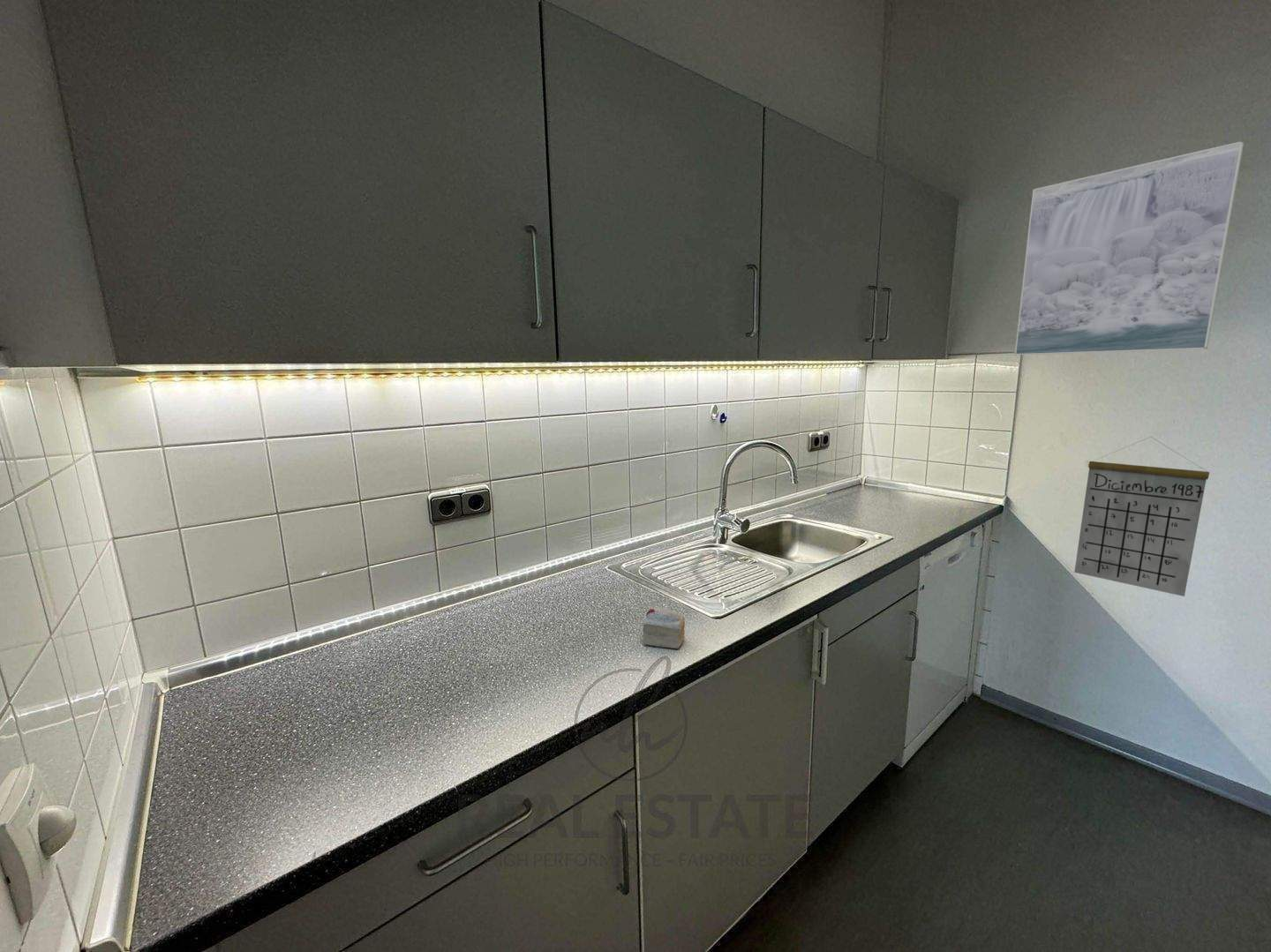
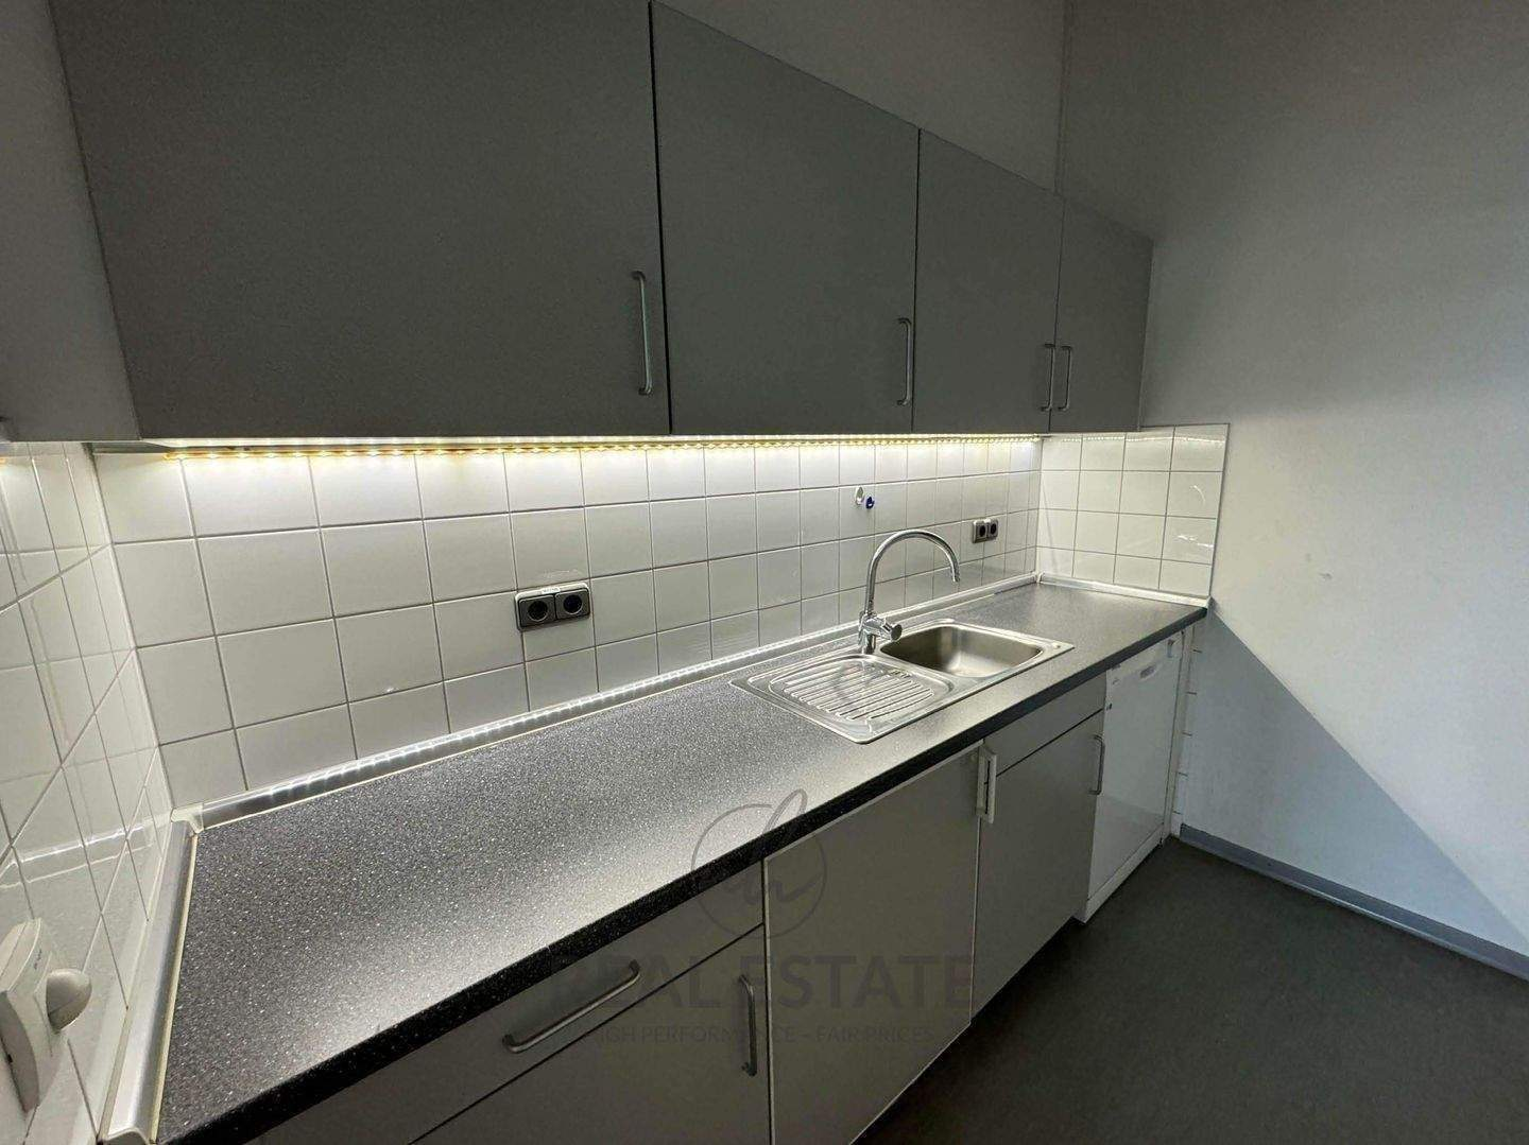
- calendar (1138, 512)
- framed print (1114, 263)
- cake slice (664, 626)
